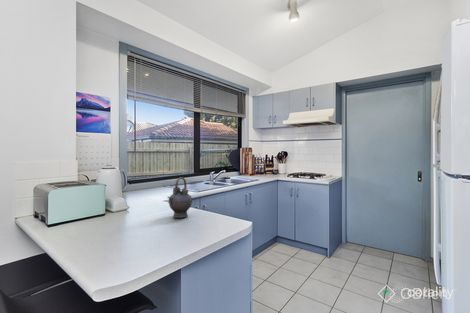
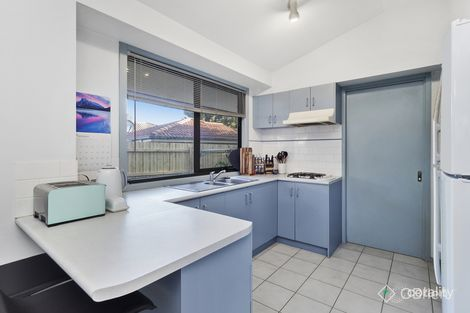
- teapot (178, 197)
